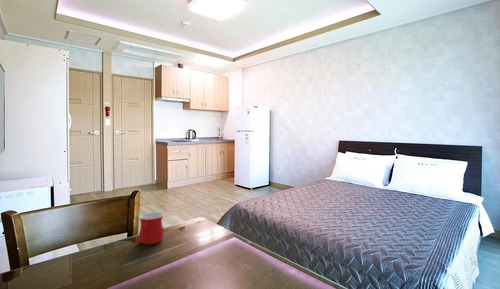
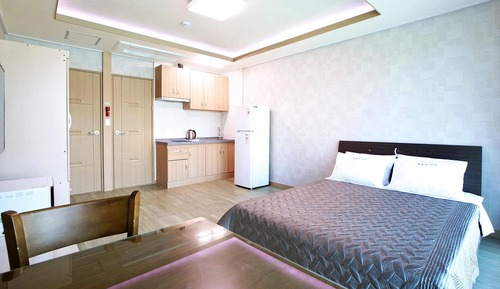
- mug (150, 229)
